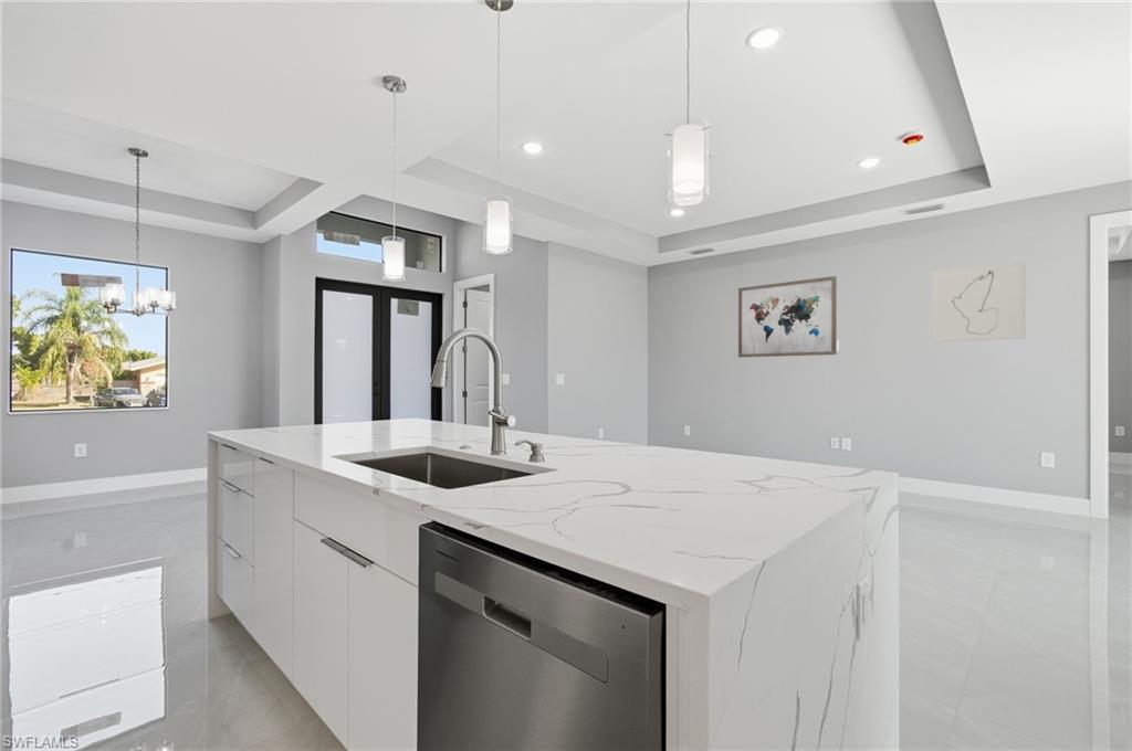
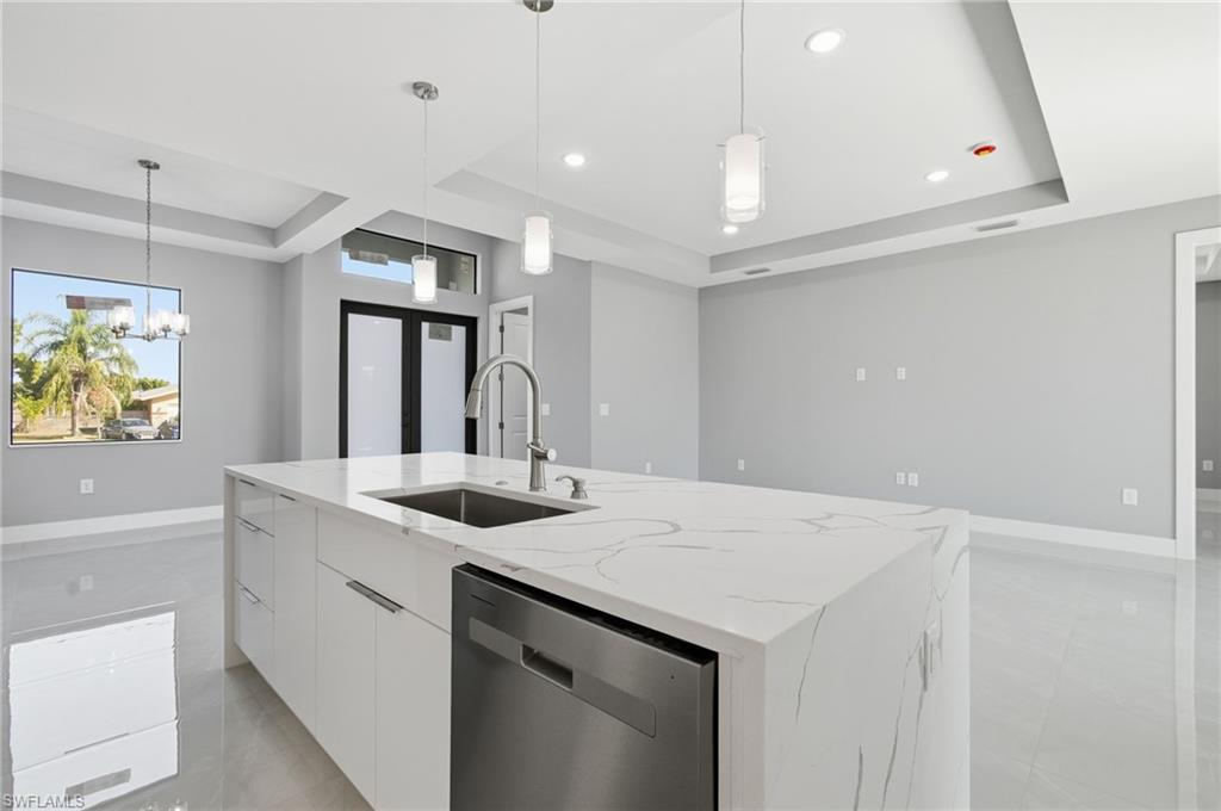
- wall art (976, 304)
- wall art (784, 319)
